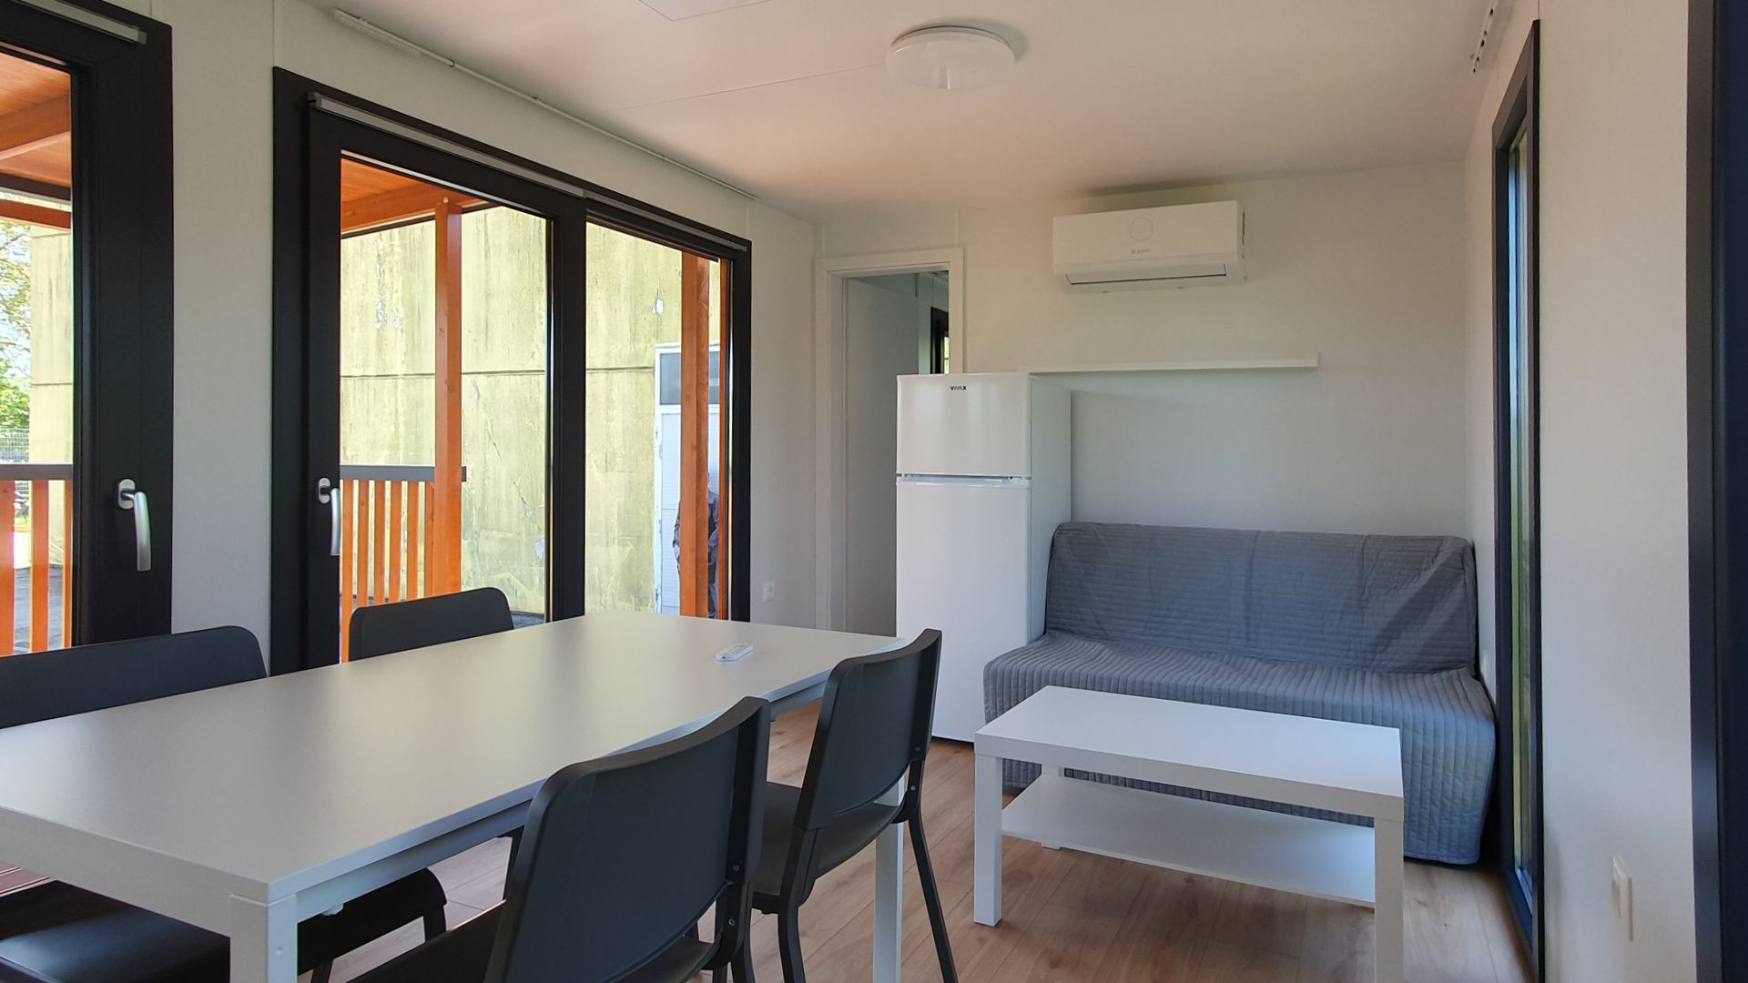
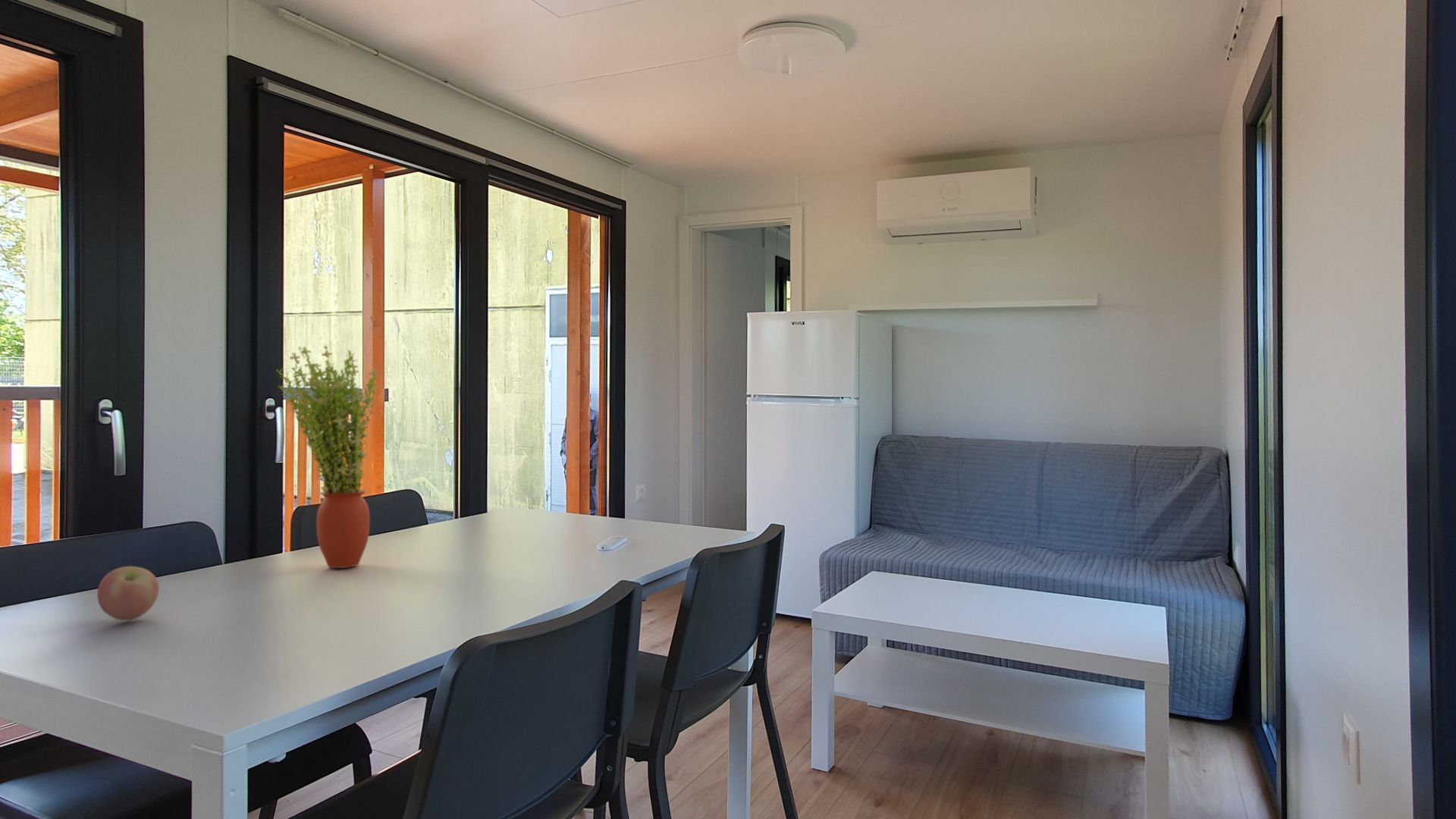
+ potted plant (330, 457)
+ apple (128, 593)
